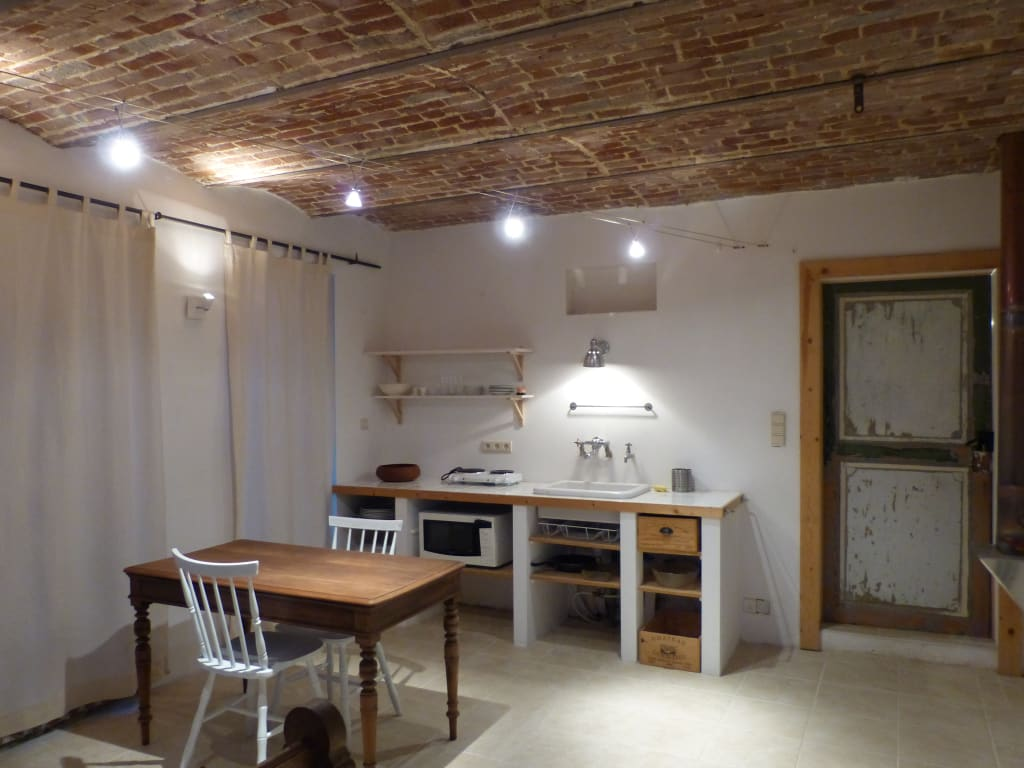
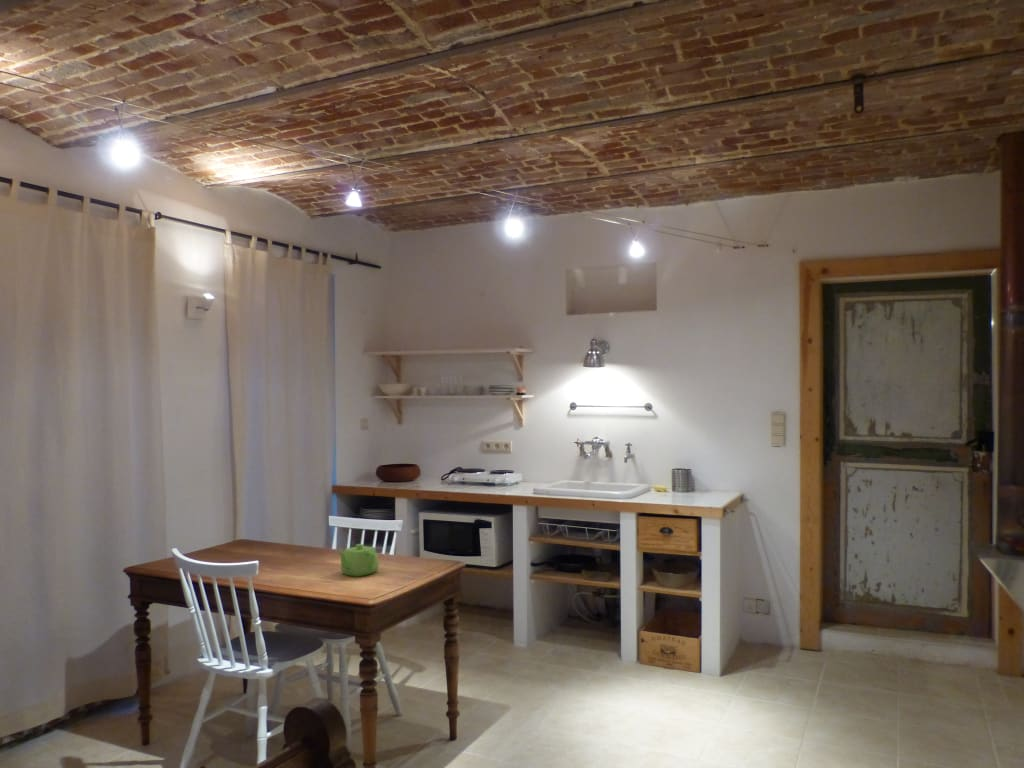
+ teapot (357, 558)
